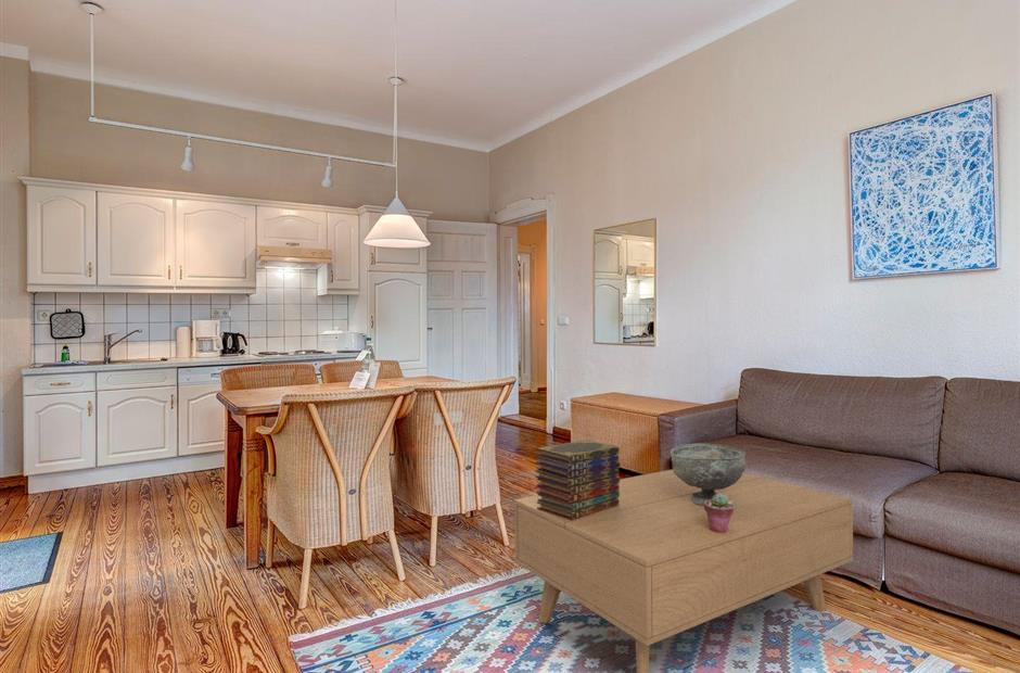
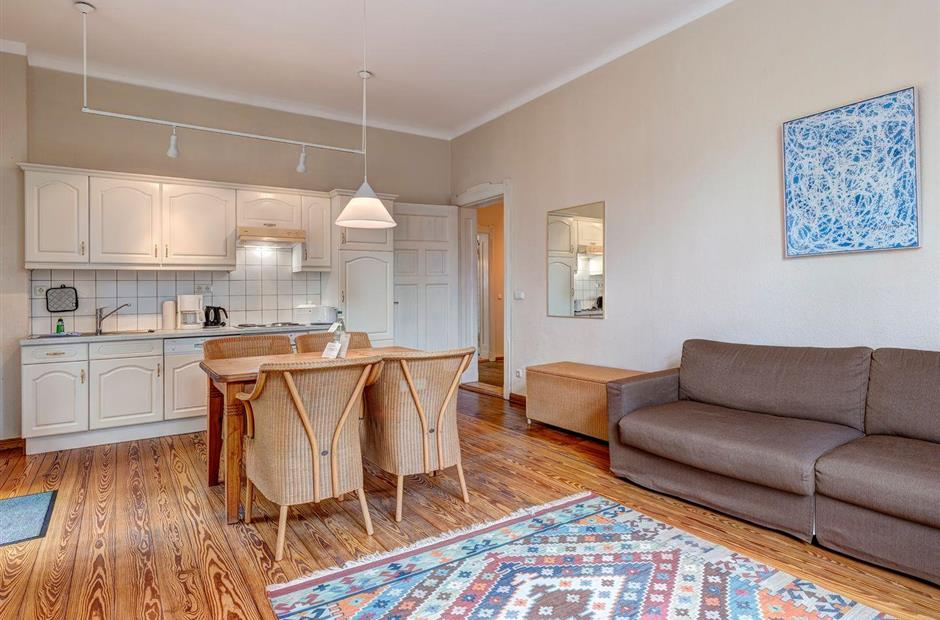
- decorative bowl (707, 474)
- book stack (577, 477)
- coffee table (680, 556)
- potted succulent (718, 510)
